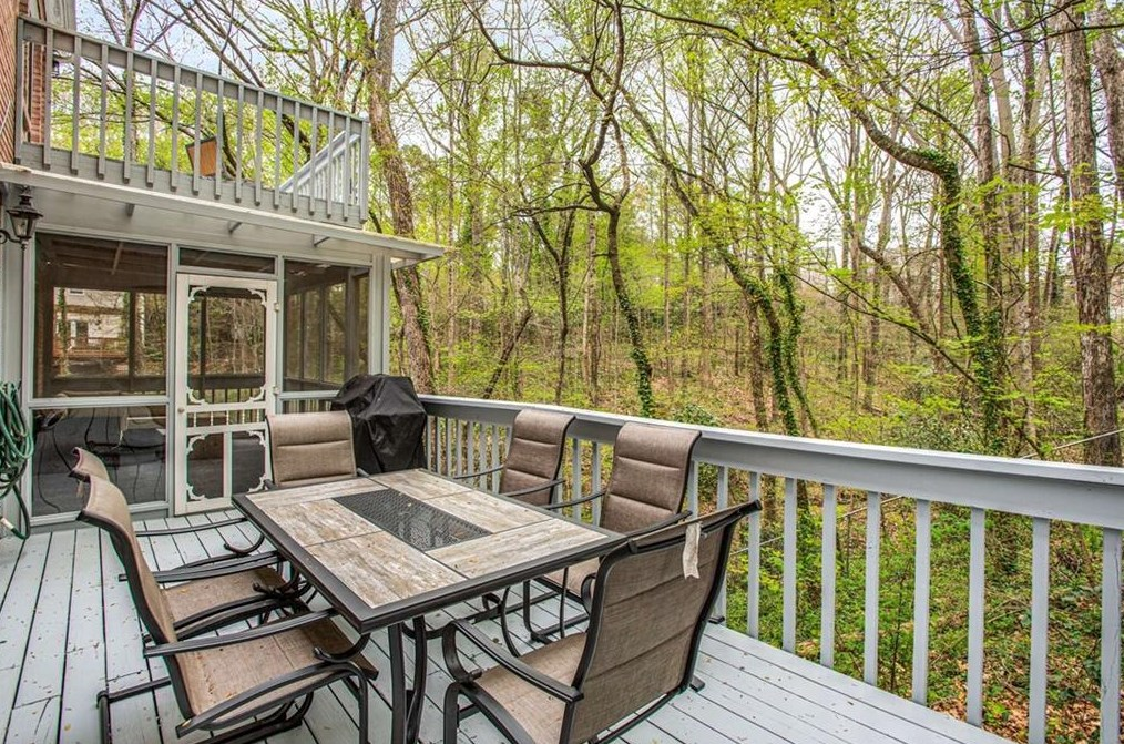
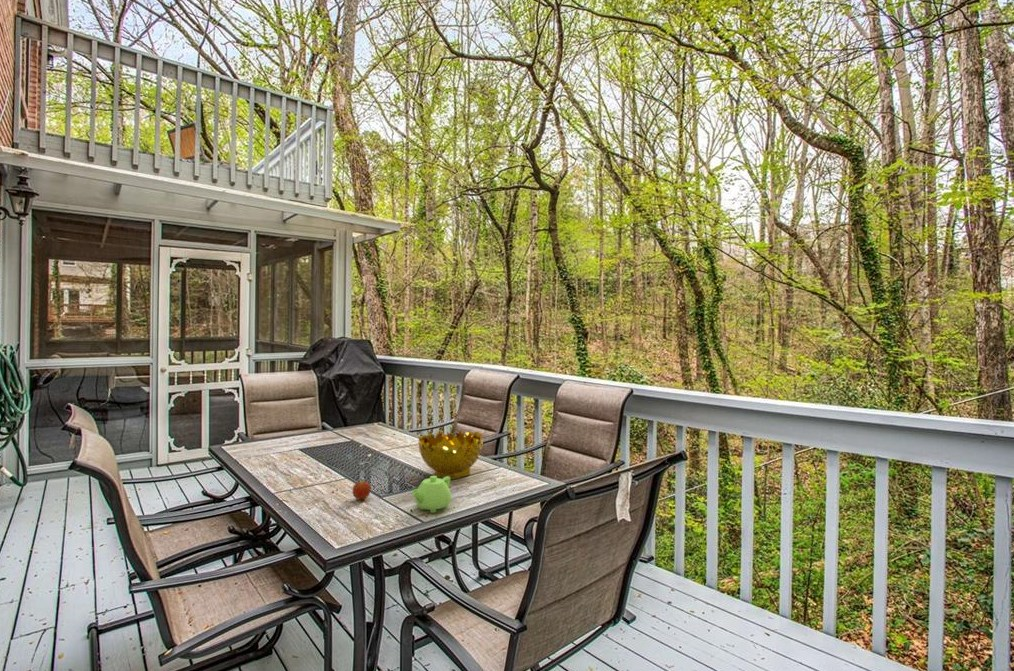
+ fruit (361, 489)
+ teapot (431, 492)
+ decorative bowl (450, 454)
